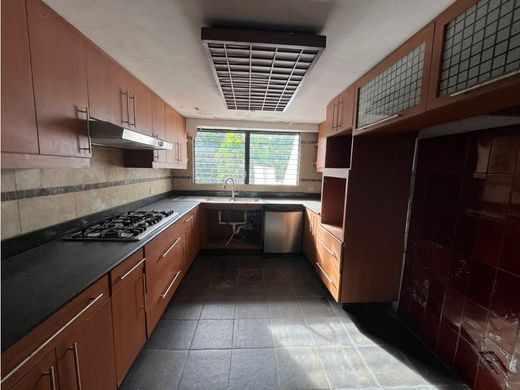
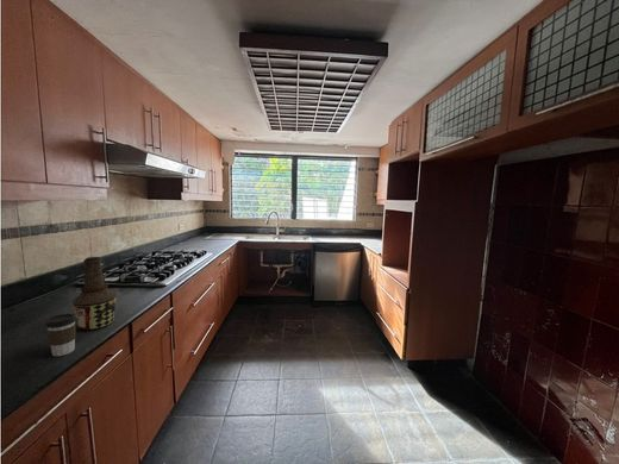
+ coffee cup (62, 334)
+ bottle (94, 290)
